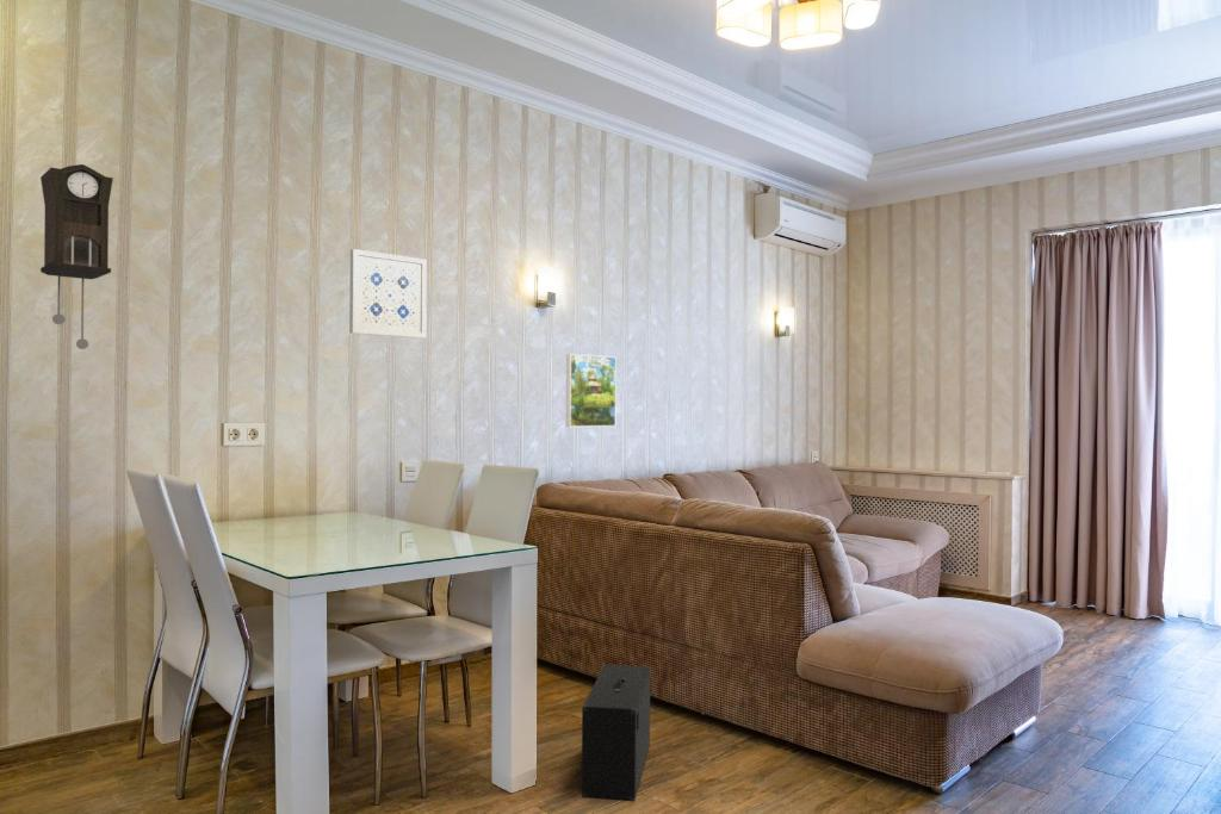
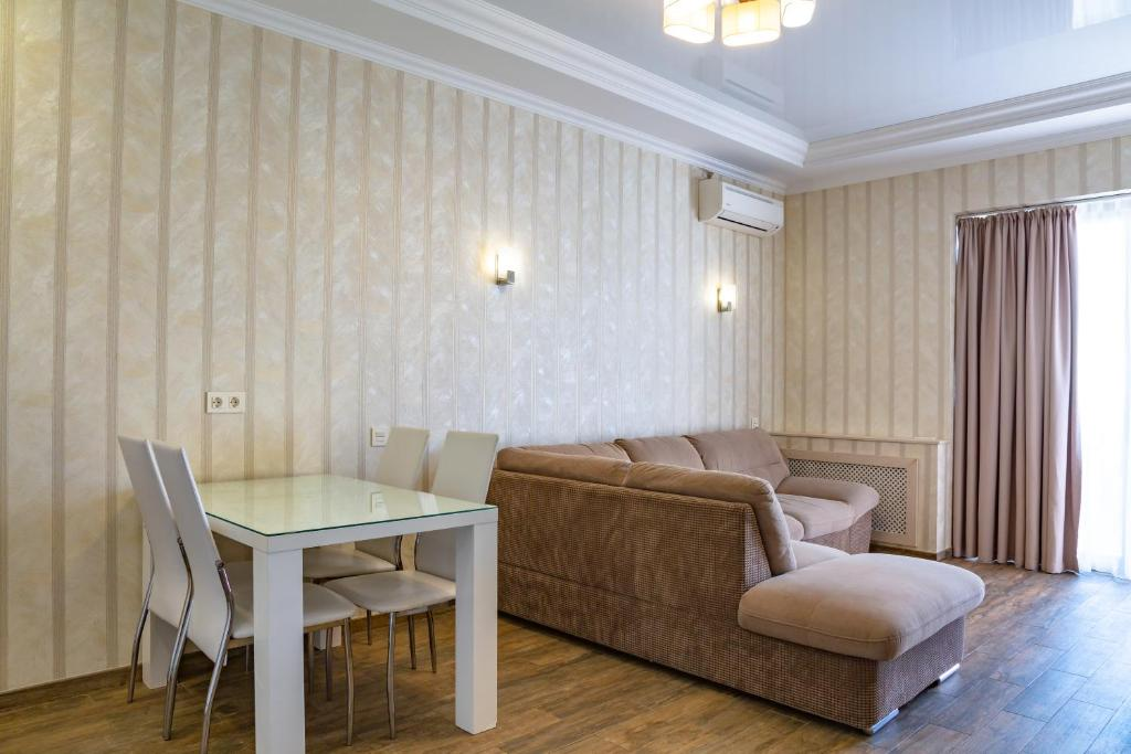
- wall art (389, 294)
- speaker (618, 723)
- pendulum clock (75, 257)
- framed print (591, 391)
